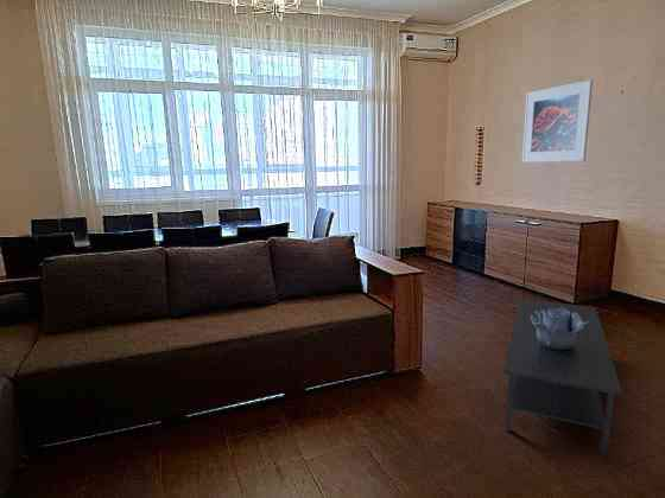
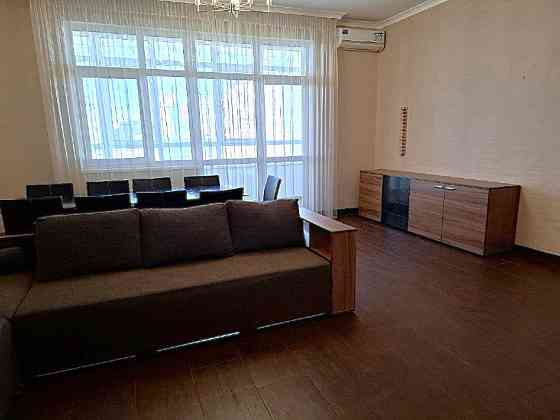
- coffee table (555, 359)
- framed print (553, 124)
- decorative bowl (558, 327)
